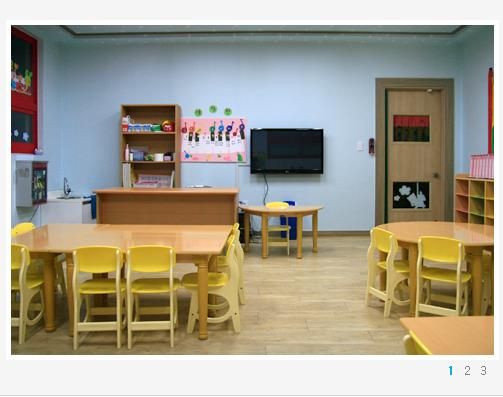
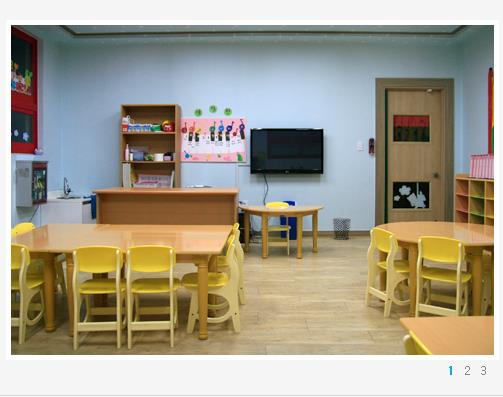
+ waste bin (341, 228)
